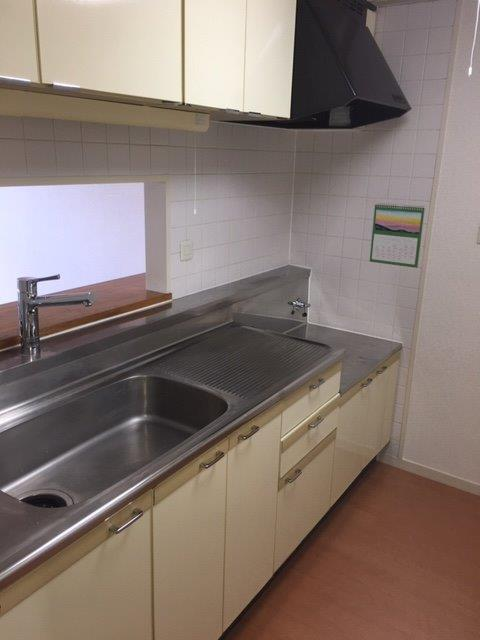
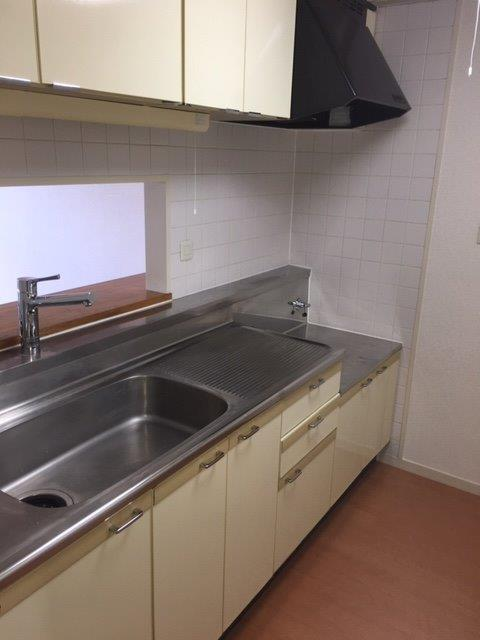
- calendar (396, 234)
